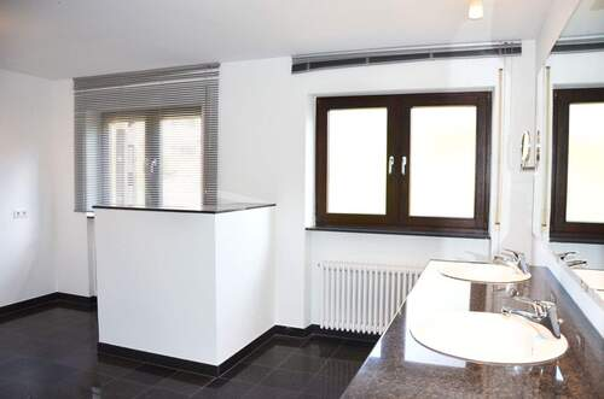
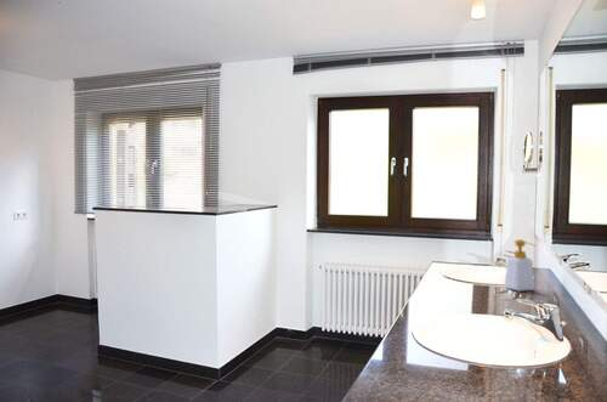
+ soap bottle (522, 265)
